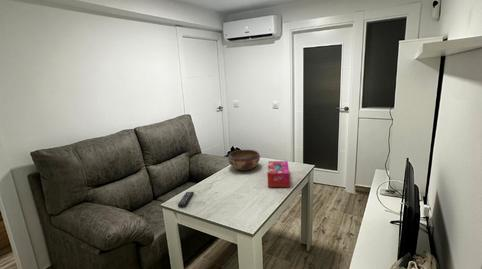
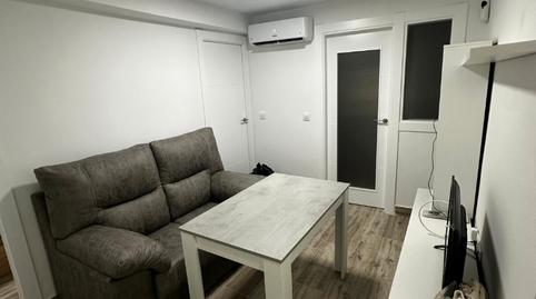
- decorative bowl (244, 160)
- remote control (186, 198)
- tissue box (278, 173)
